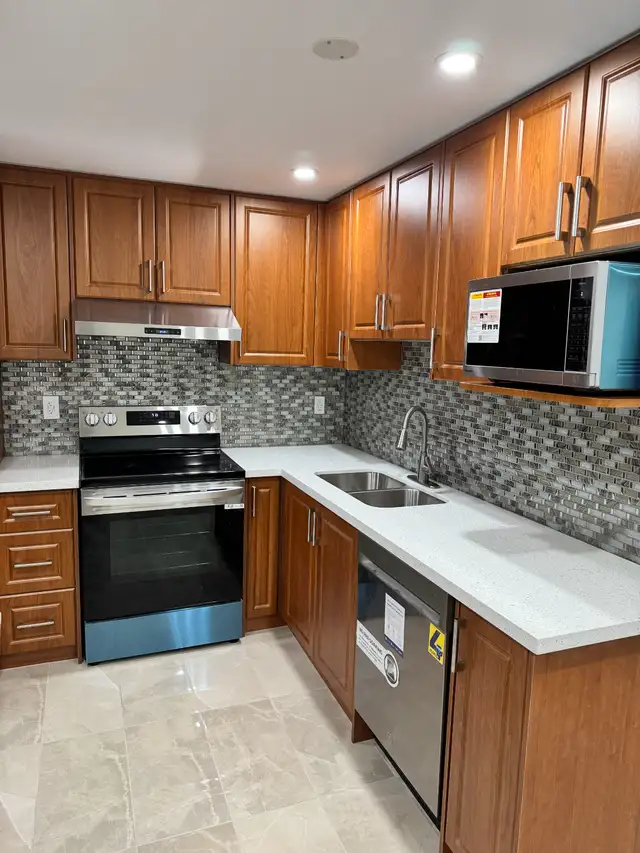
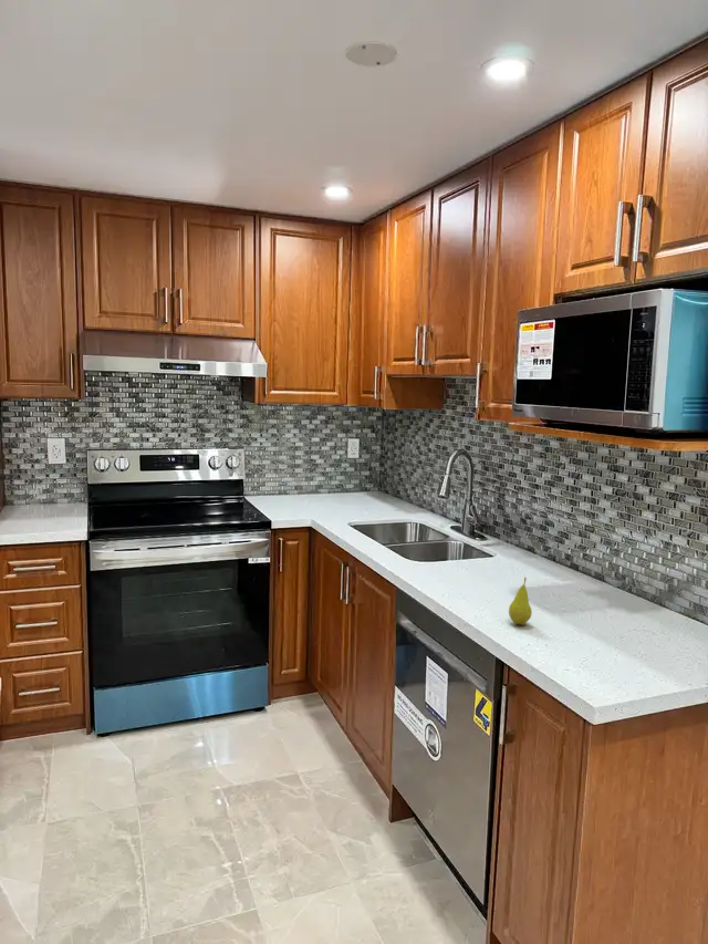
+ fruit (520, 601)
